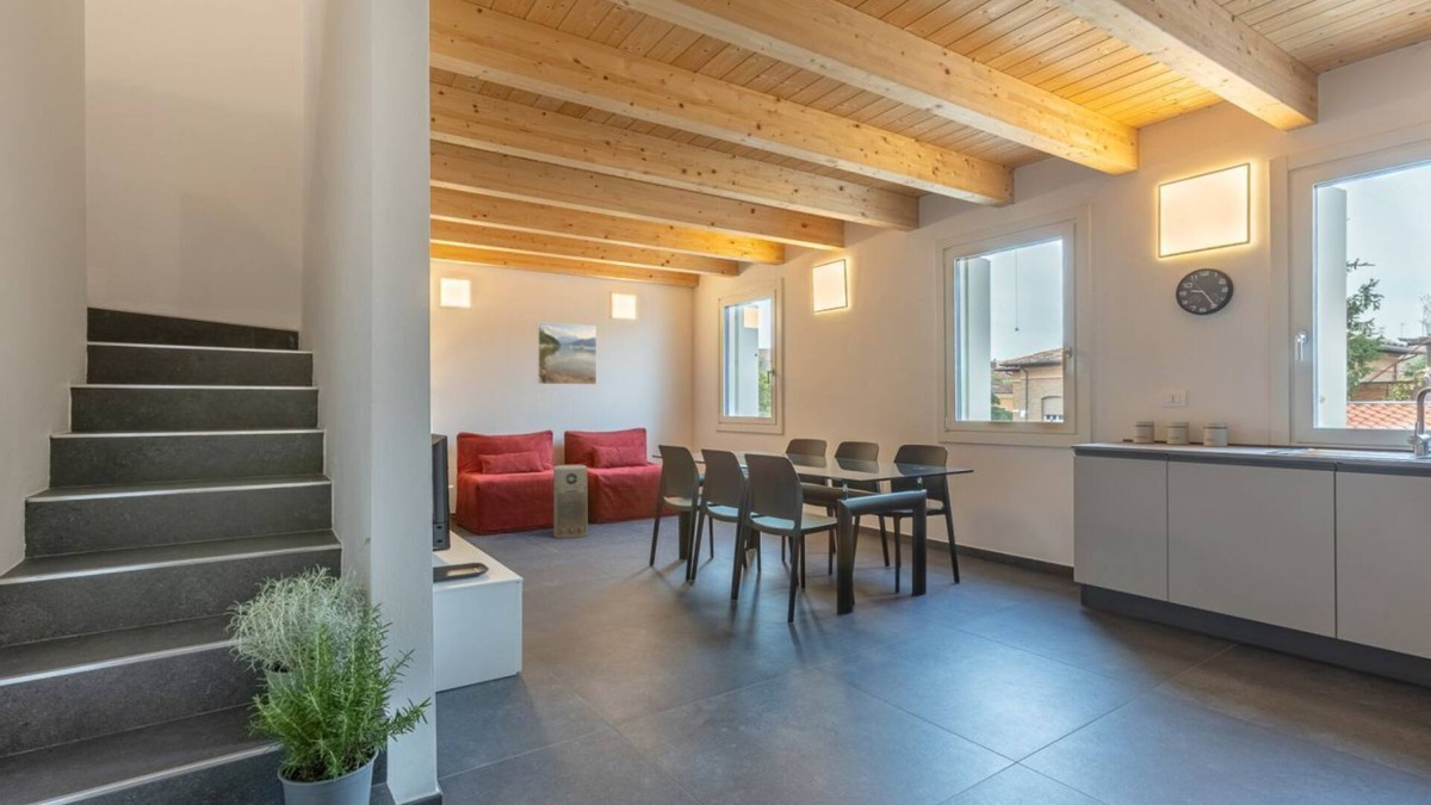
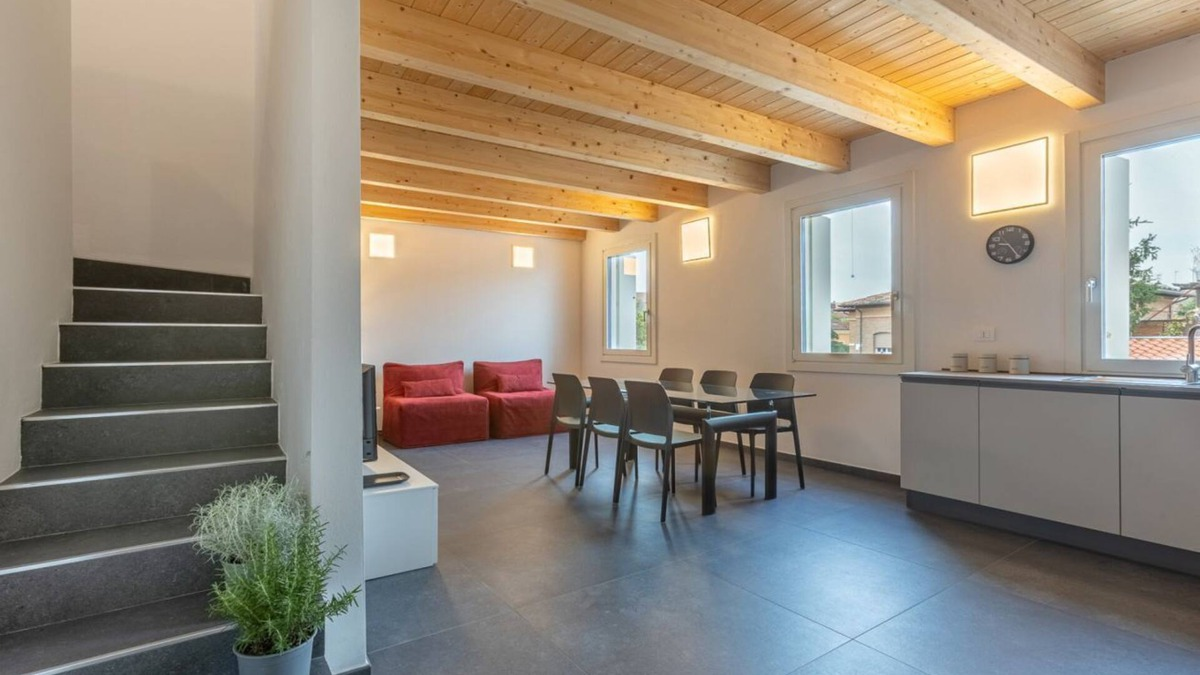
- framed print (568, 354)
- air purifier (570, 500)
